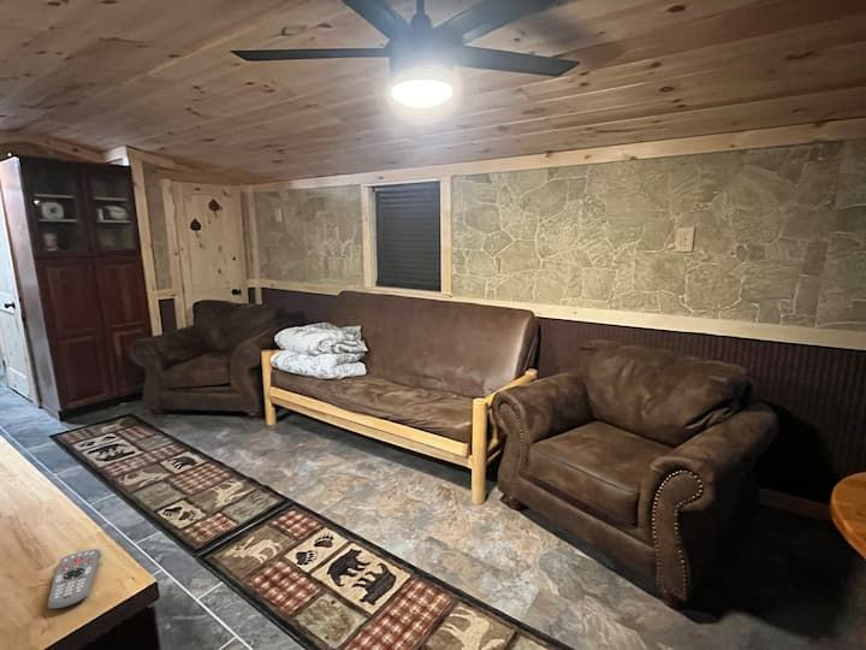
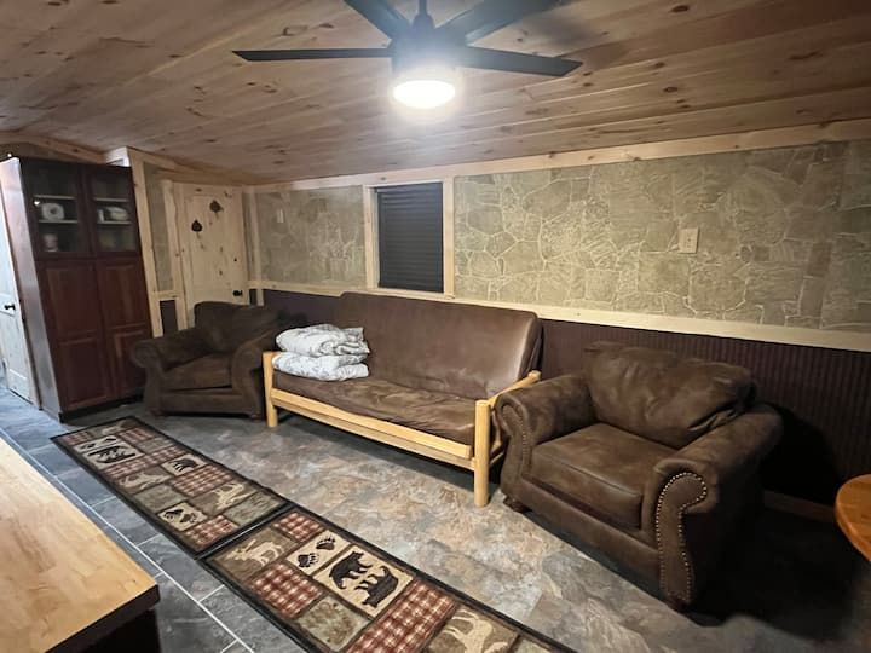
- remote control (73, 578)
